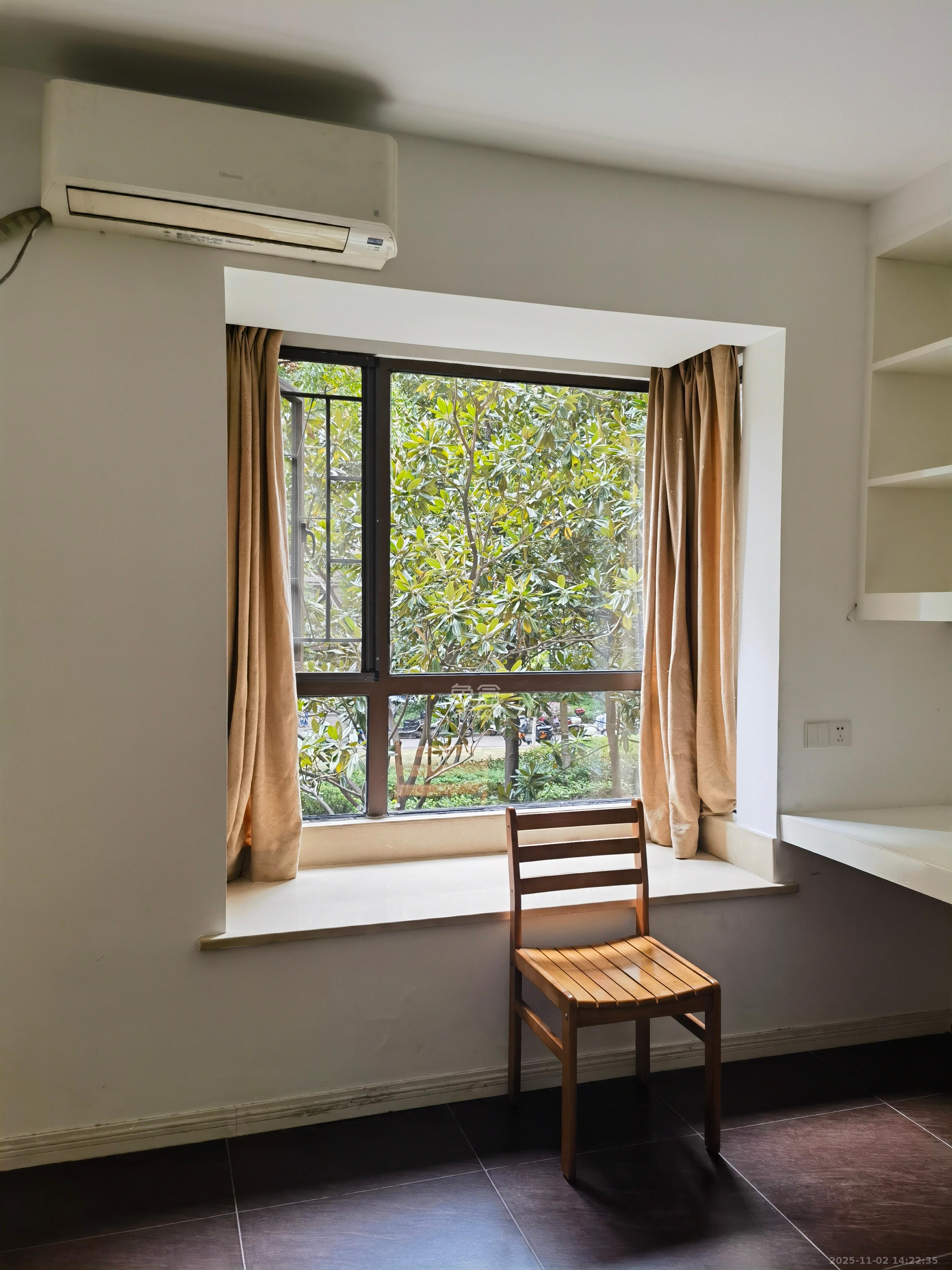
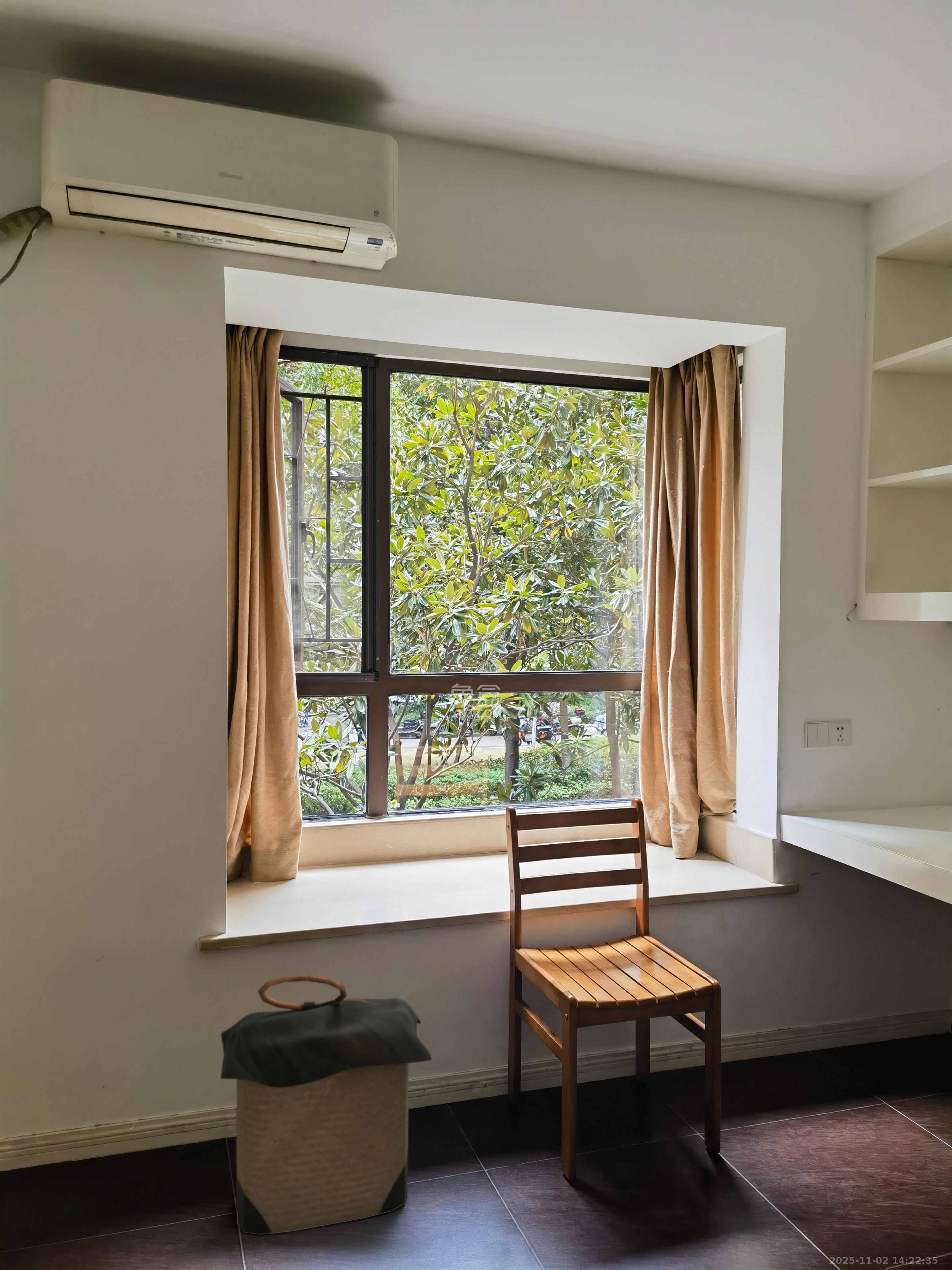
+ laundry hamper (327, 1079)
